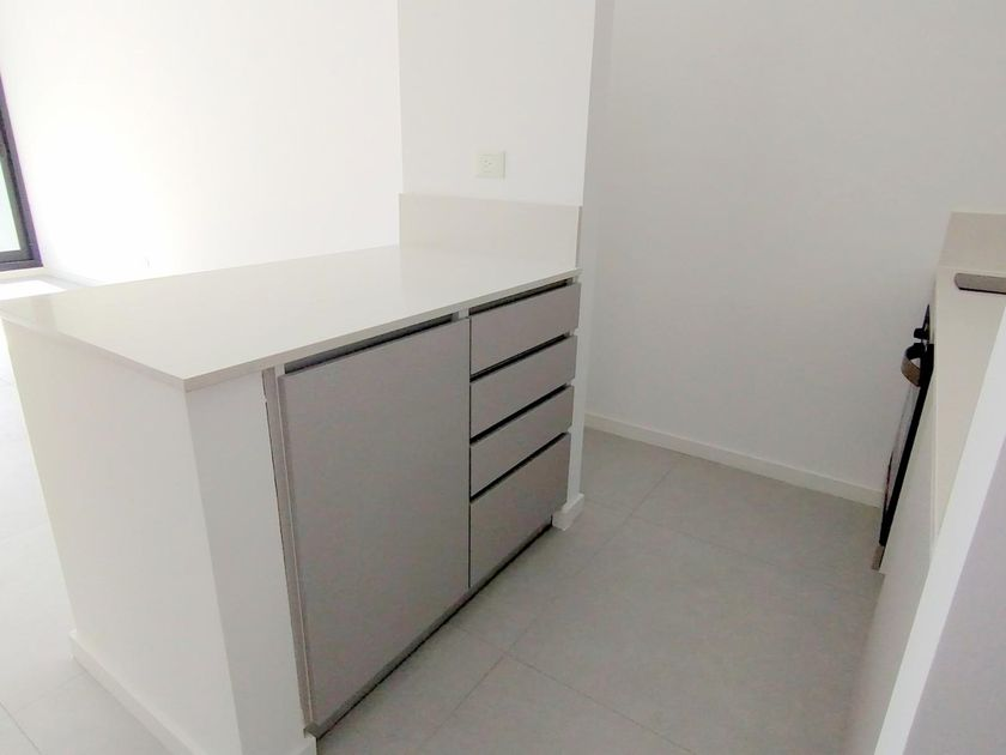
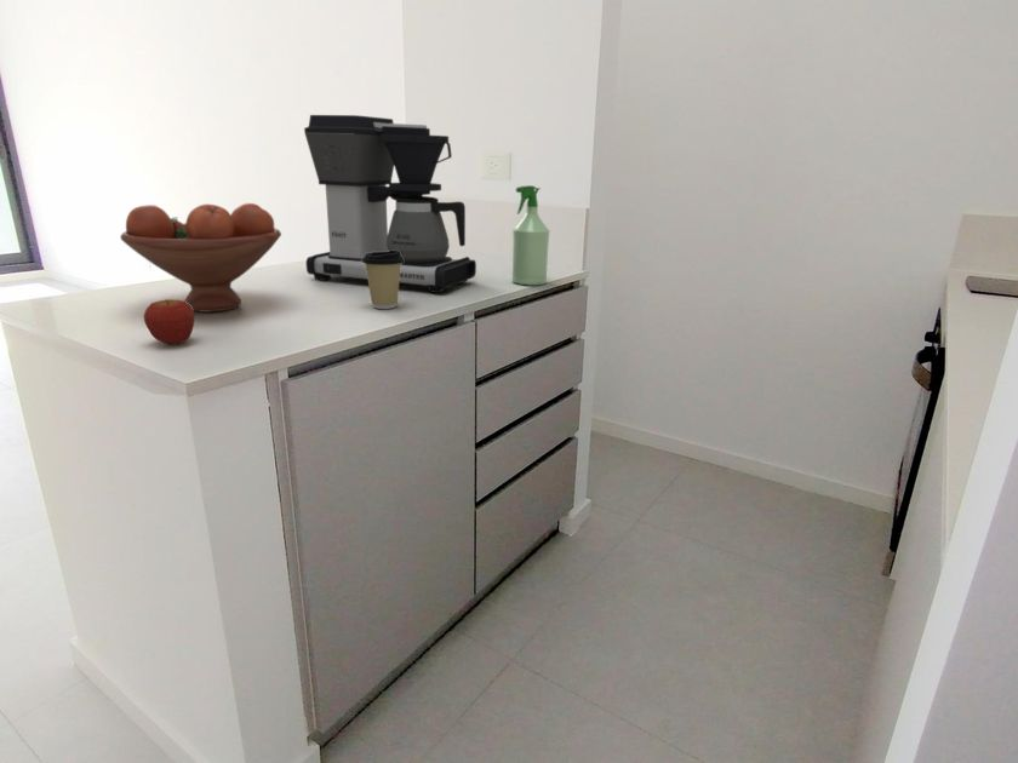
+ coffee cup (383, 279)
+ coffee maker (393, 199)
+ apple (170, 320)
+ spray bottle (530, 235)
+ fruit bowl (206, 254)
